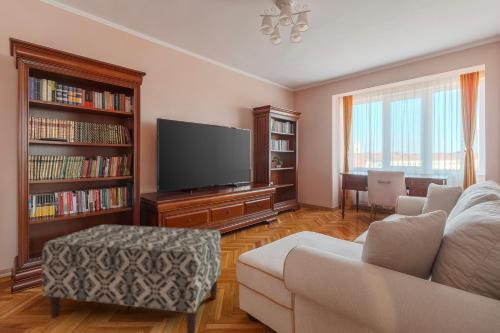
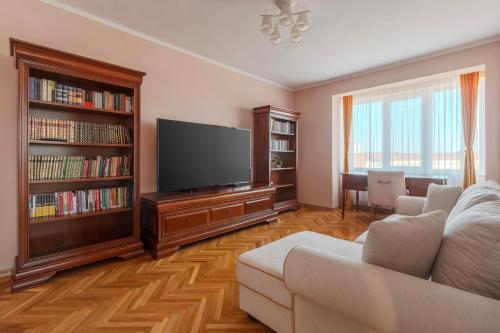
- bench (139, 270)
